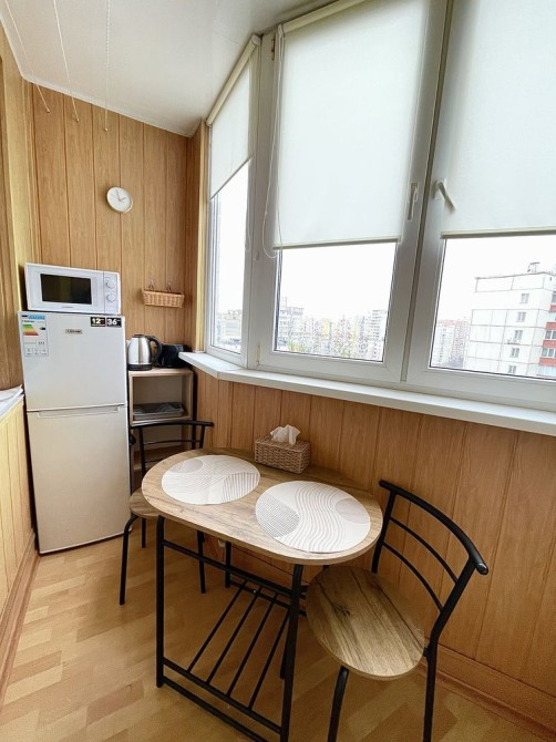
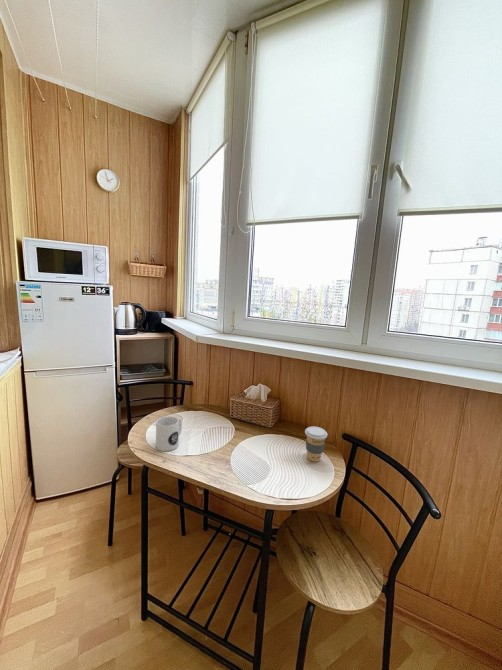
+ coffee cup (314, 444)
+ mug (170, 431)
